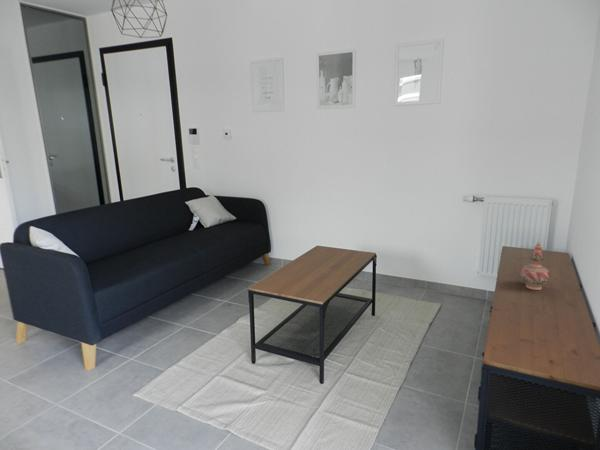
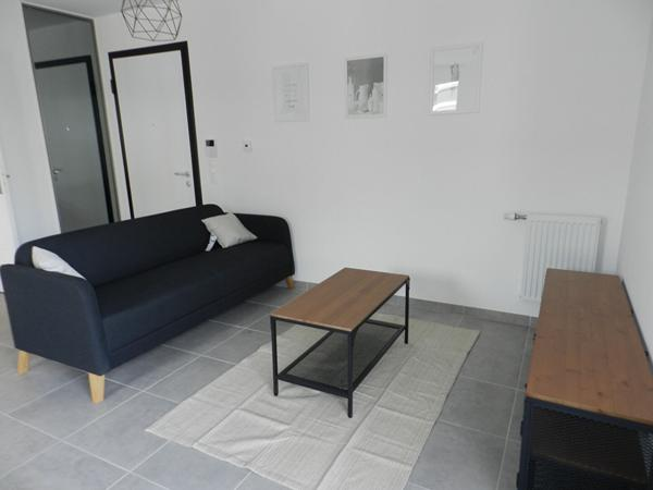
- decorative vase (536, 264)
